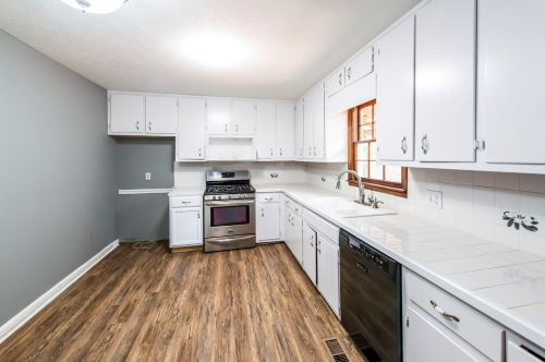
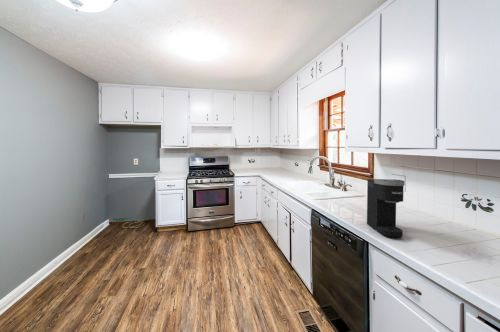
+ coffee maker (383, 204)
